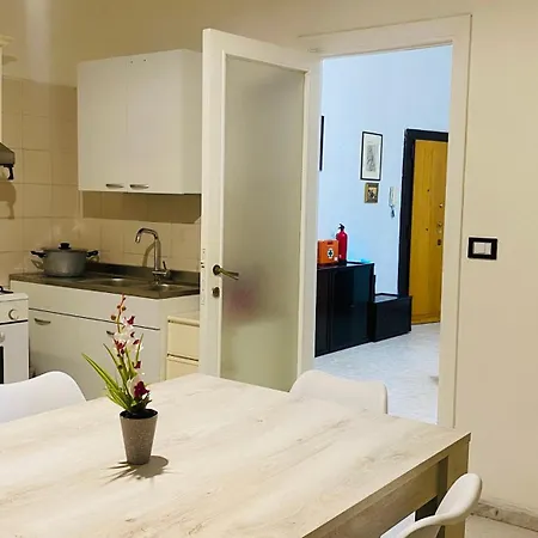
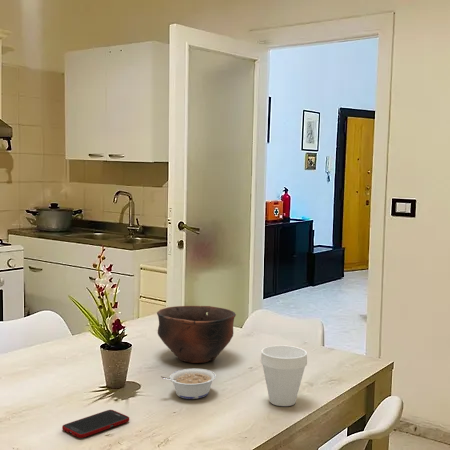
+ bowl (195, 334)
+ cup (283, 376)
+ legume (191, 383)
+ cell phone (96, 423)
